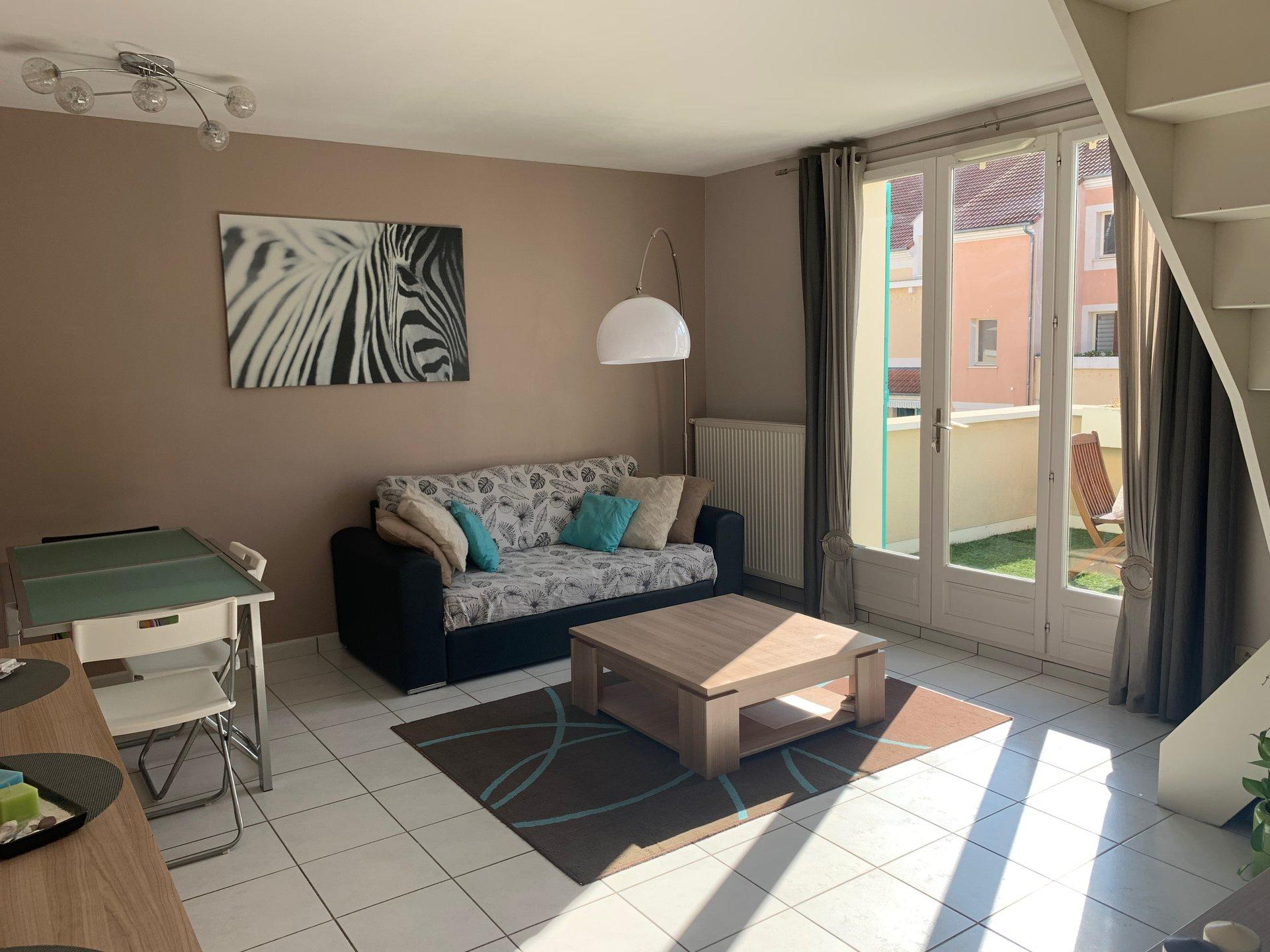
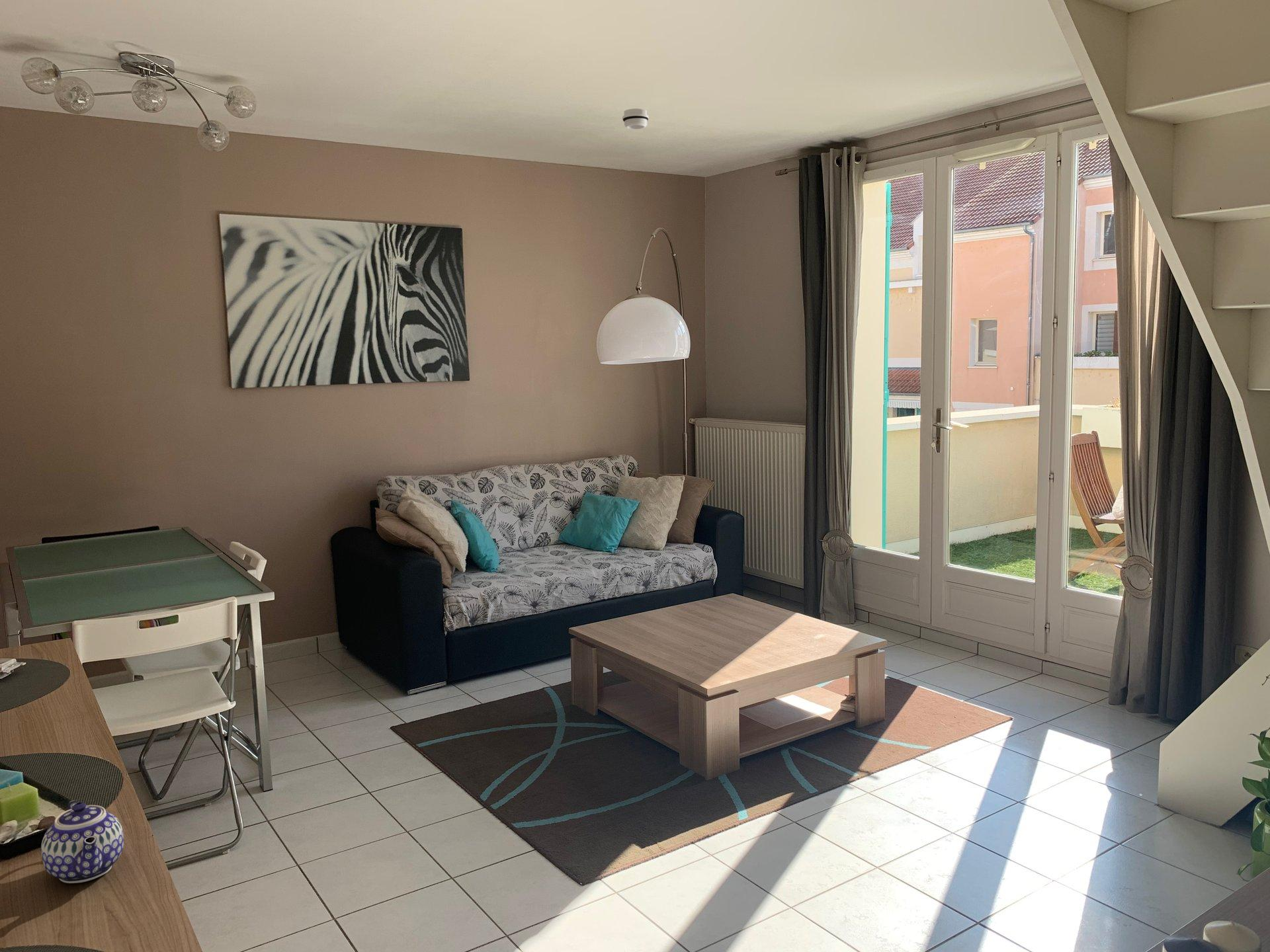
+ smoke detector (635, 119)
+ teapot (82, 838)
